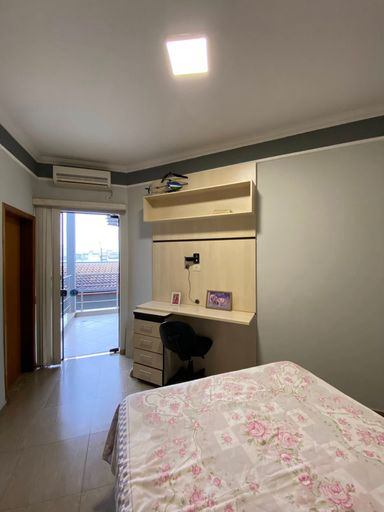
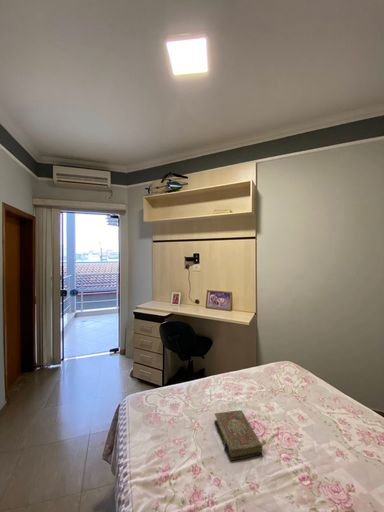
+ book (236, 431)
